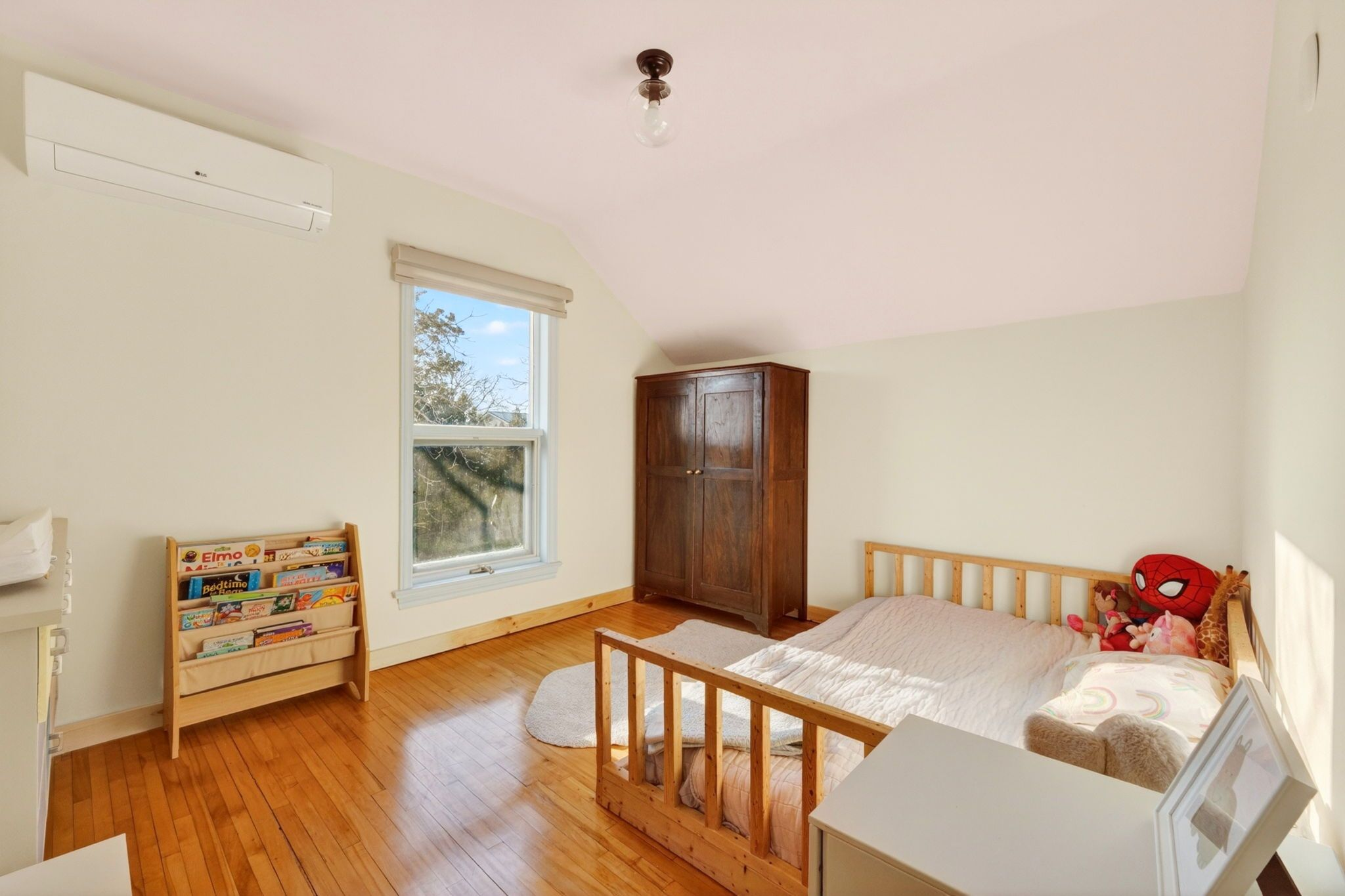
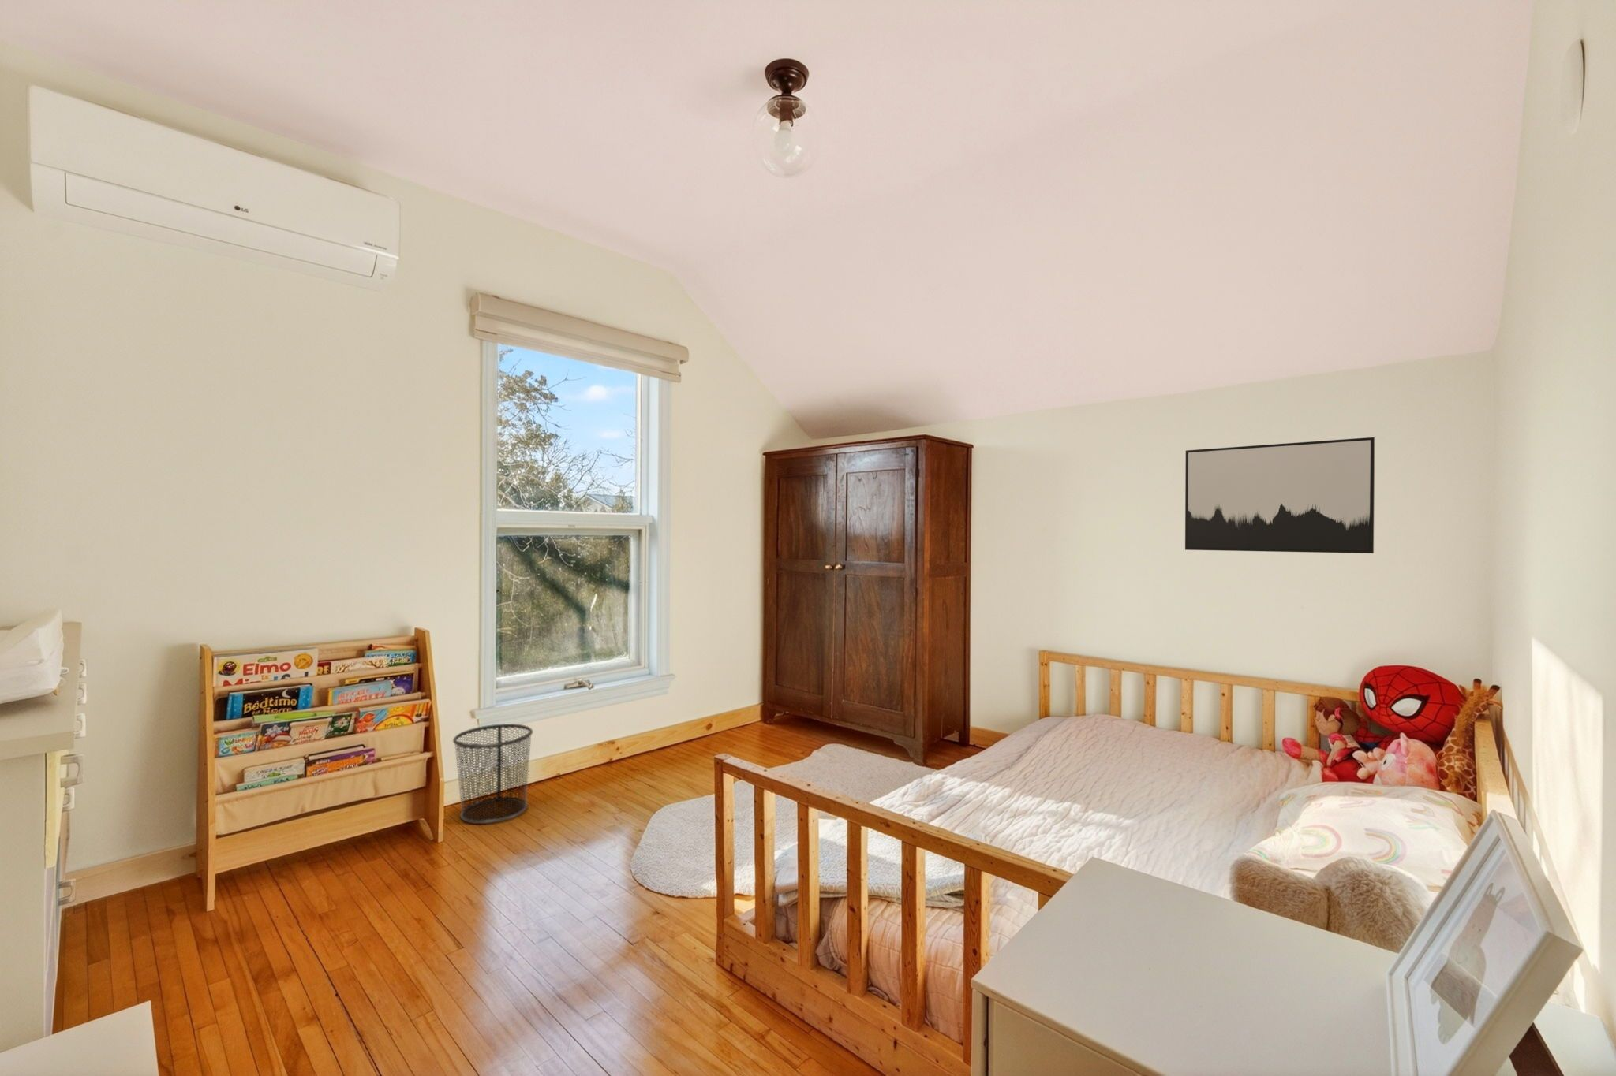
+ waste bin (494, 772)
+ wall art (1272, 497)
